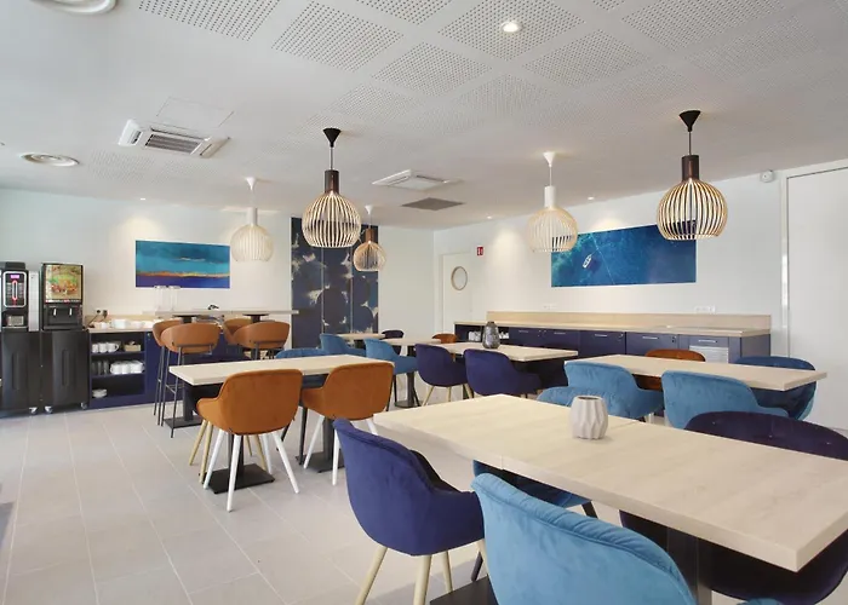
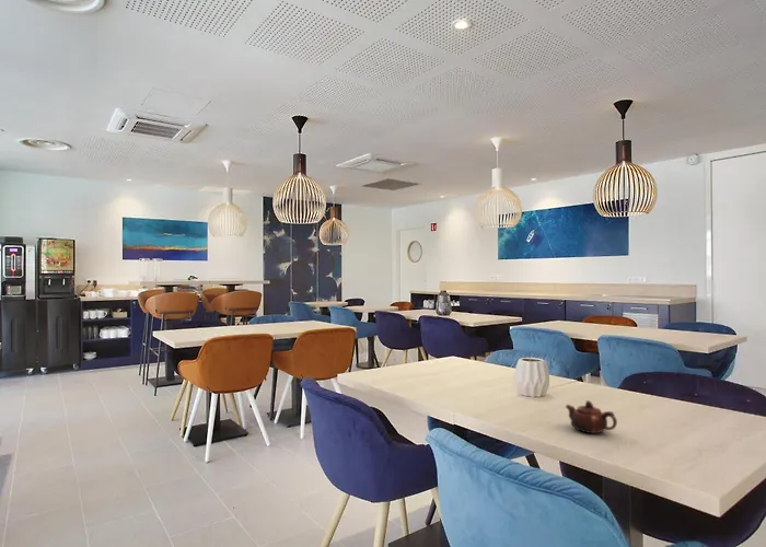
+ teapot (590, 415)
